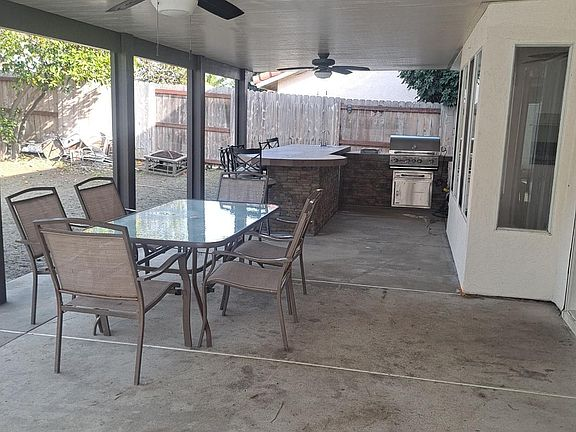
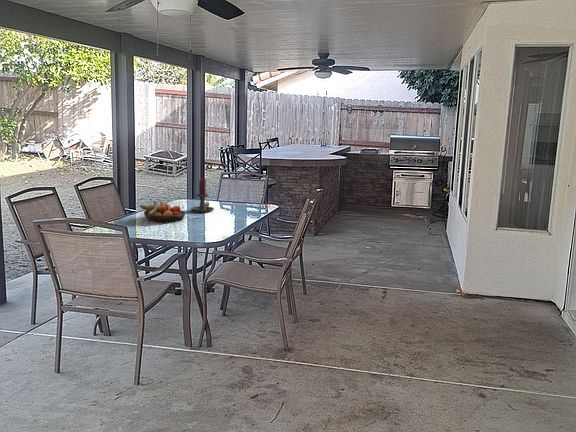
+ candle holder (203, 194)
+ fruit bowl (164, 210)
